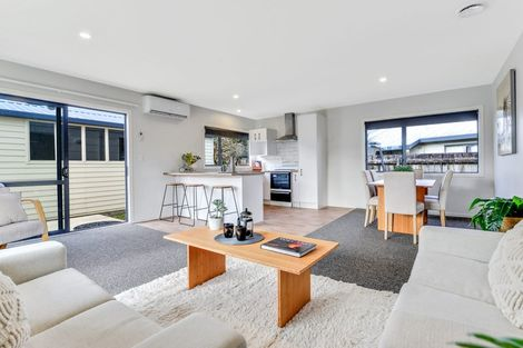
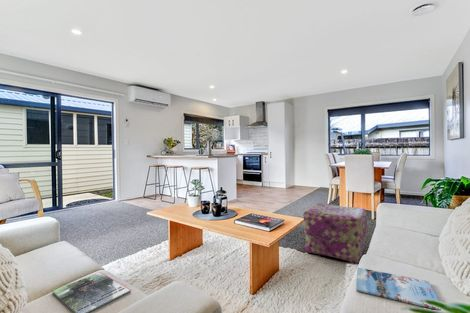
+ magazine (91, 291)
+ ottoman (335, 229)
+ magazine (393, 285)
